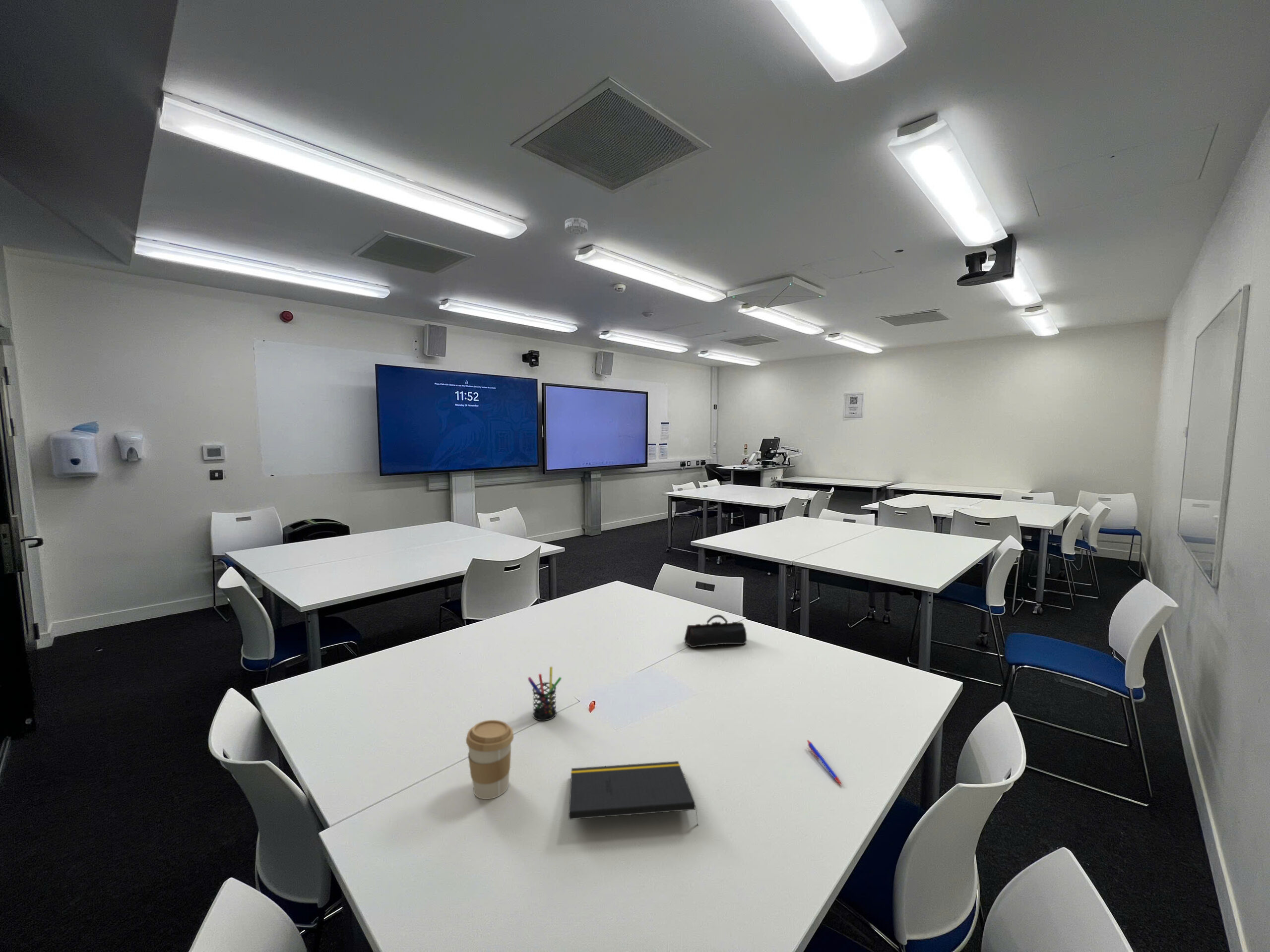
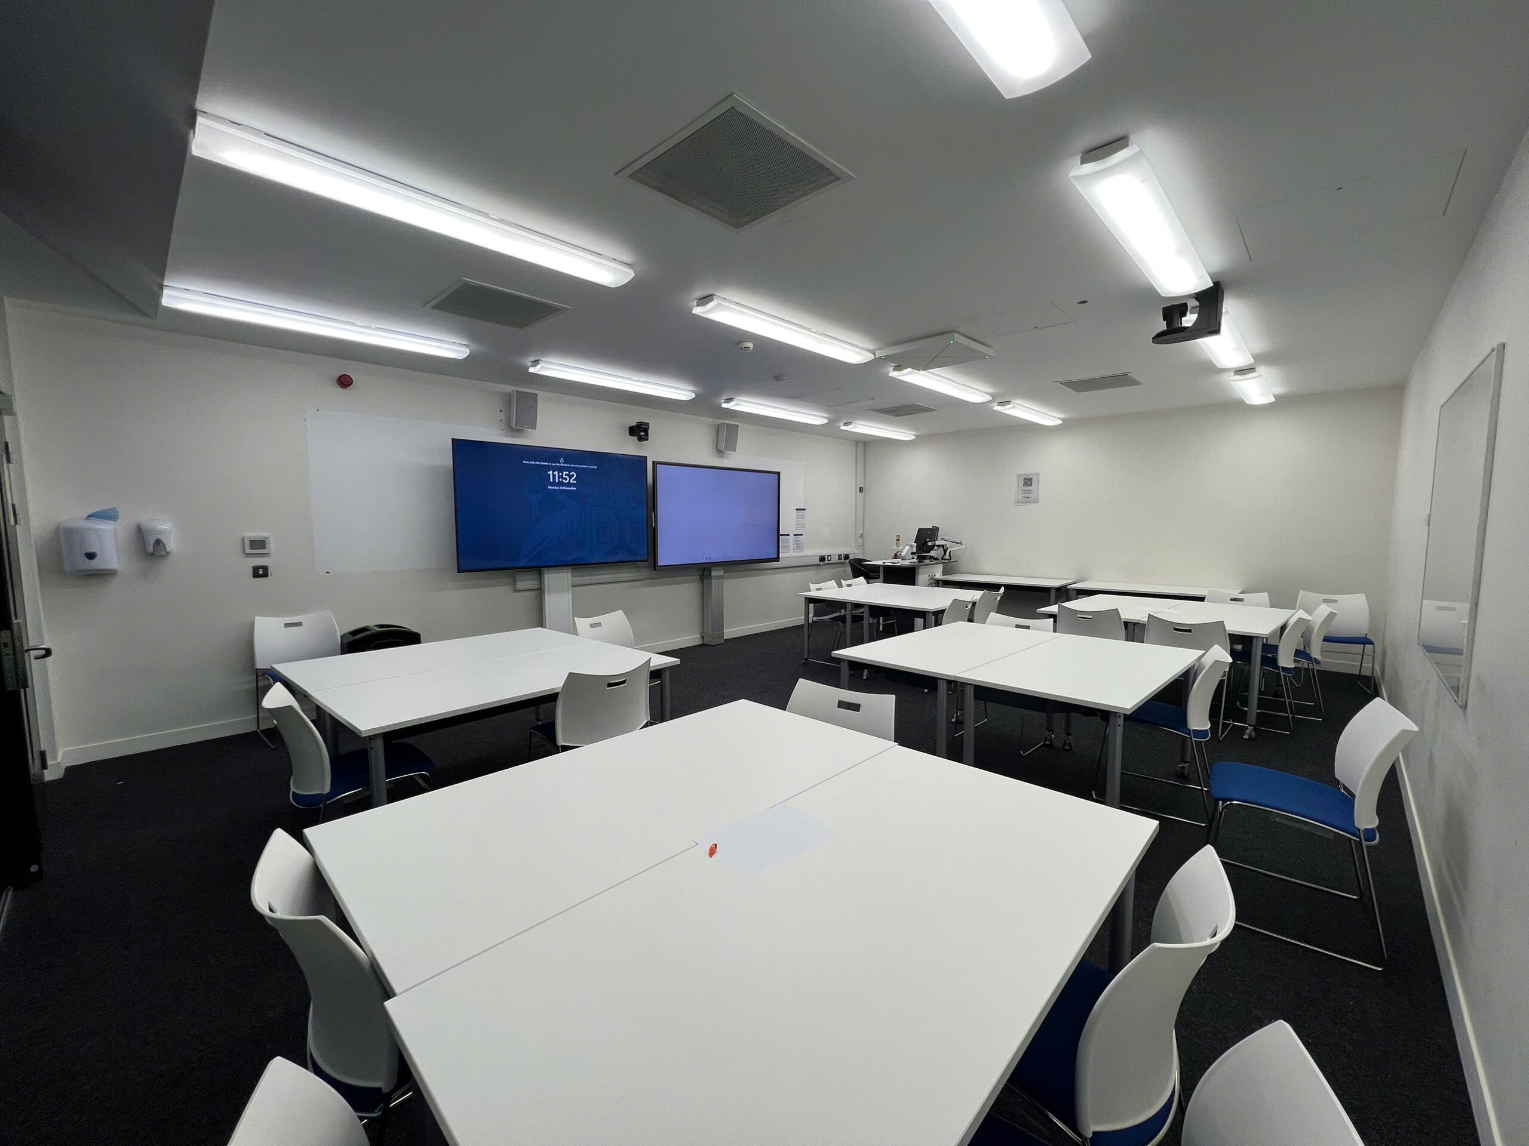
- pen holder (546, 692)
- pen (824, 762)
- notepad (629, 787)
- coffee cup (490, 757)
- pencil case (715, 629)
- smoke detector (576, 226)
